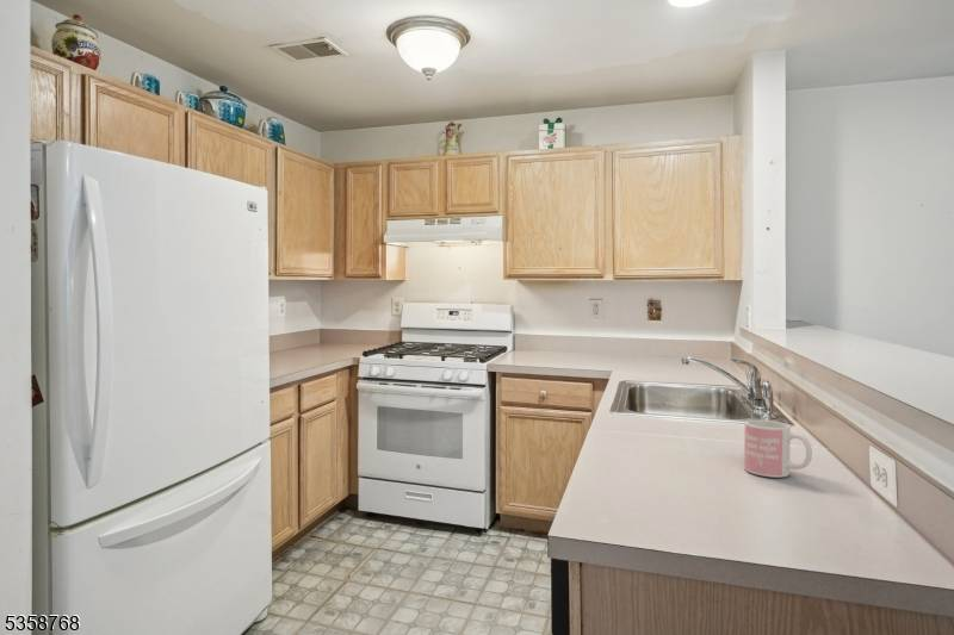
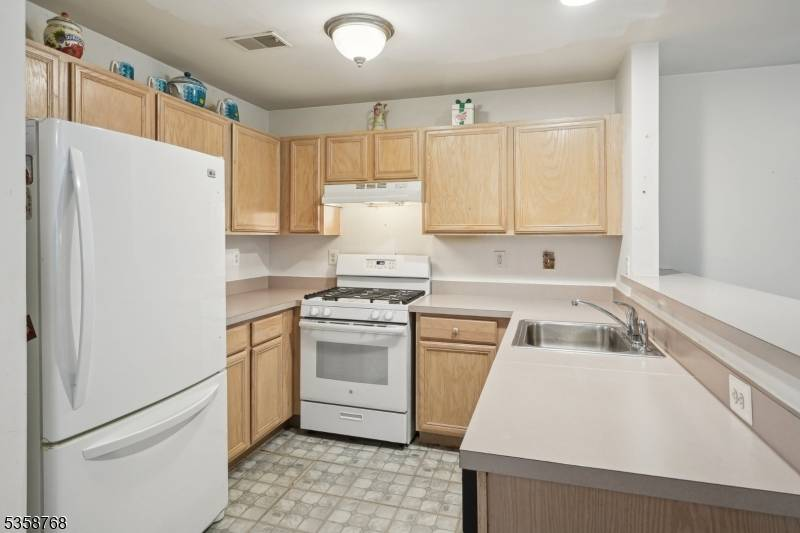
- mug (774, 448)
